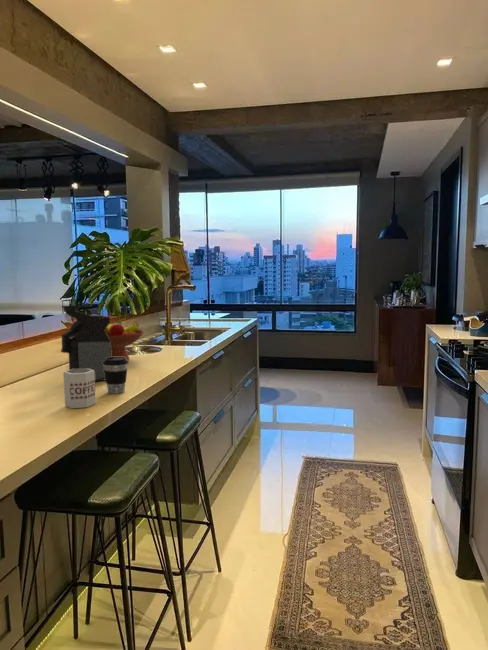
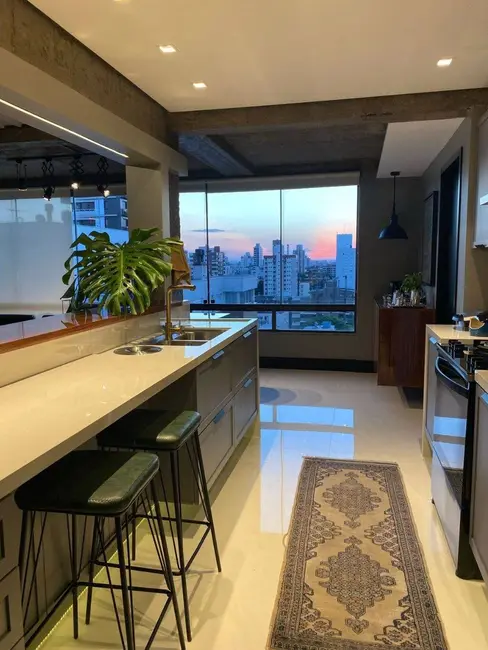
- mug (78, 387)
- fruit bowl (112, 340)
- coffee maker (87, 343)
- coffee cup (115, 375)
